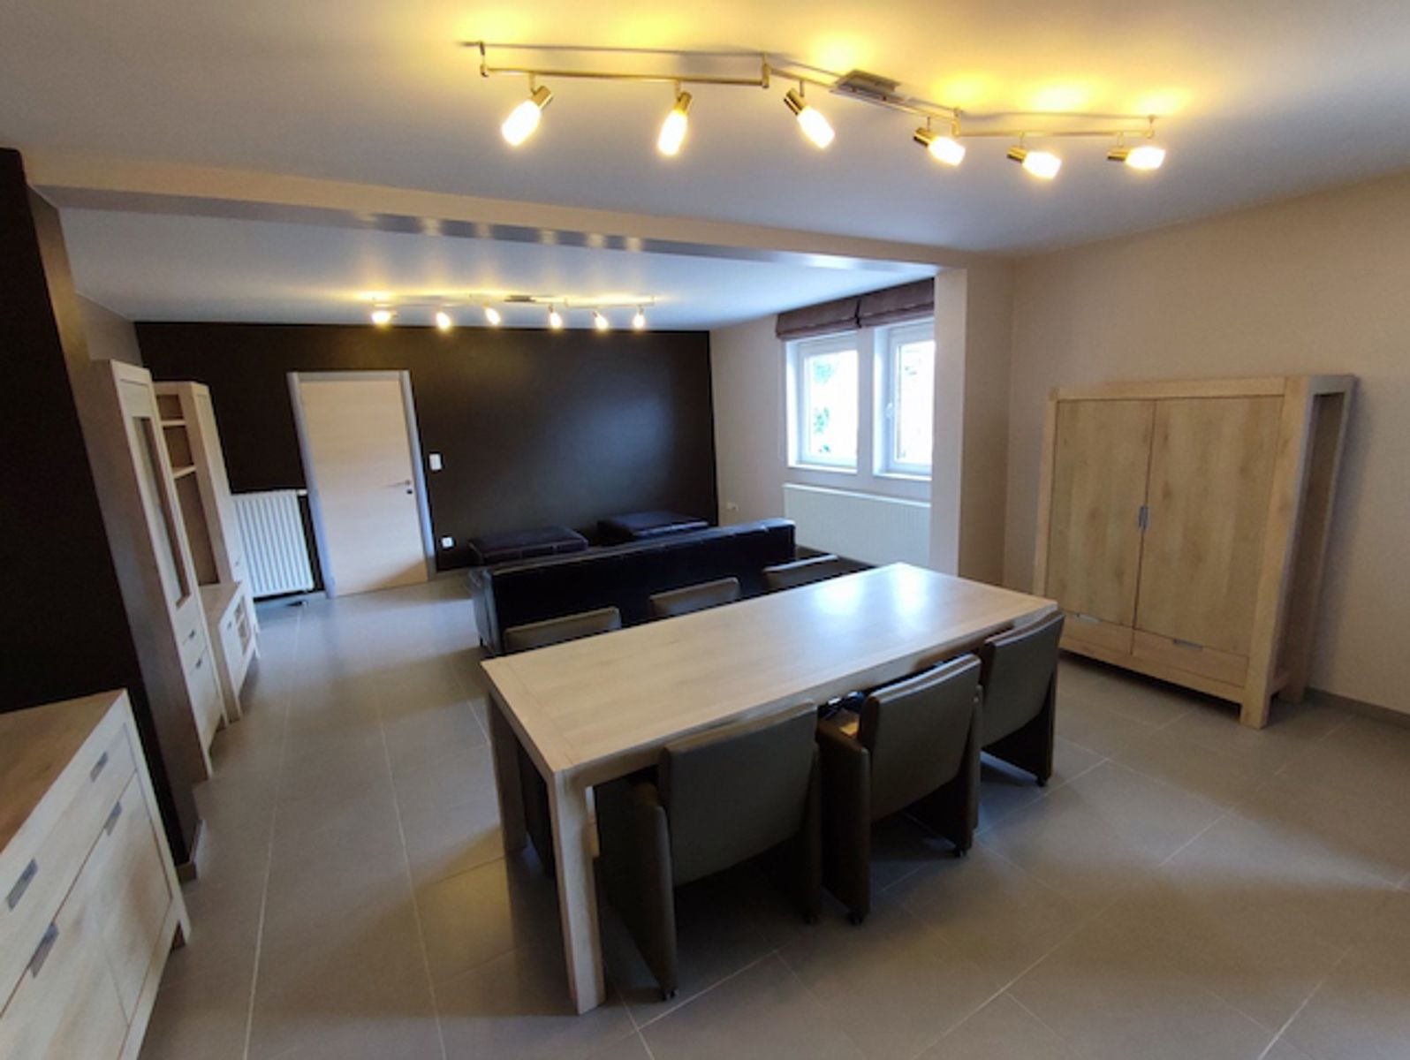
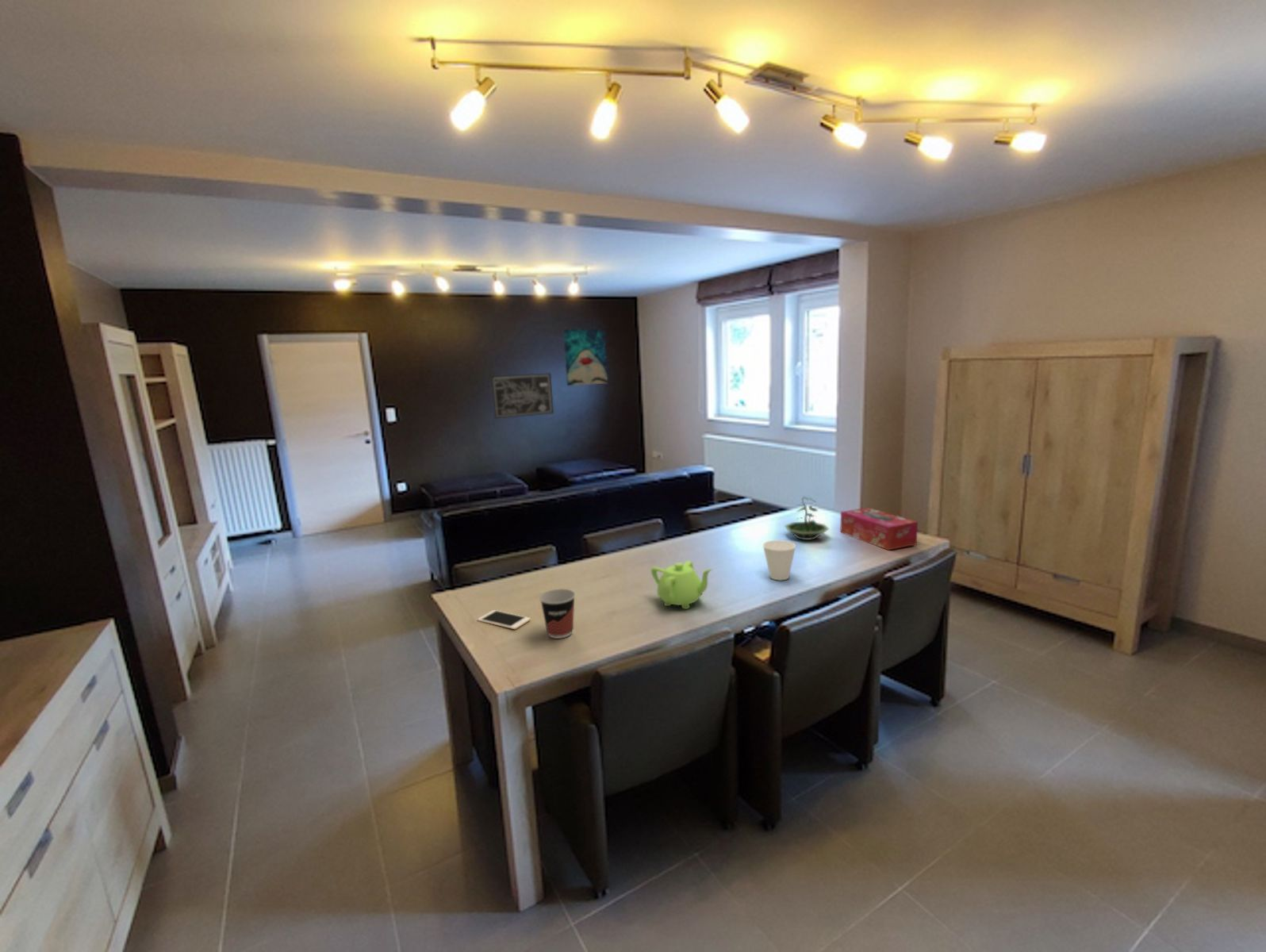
+ cup (558, 614)
+ terrarium (806, 505)
+ tissue box (877, 527)
+ wall art (523, 395)
+ teapot (681, 583)
+ cell phone (504, 619)
+ cup (779, 561)
+ wall art (585, 357)
